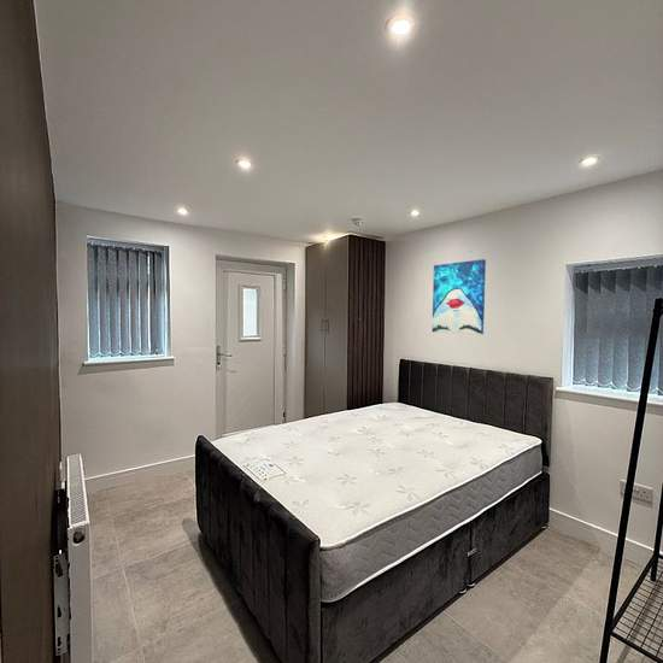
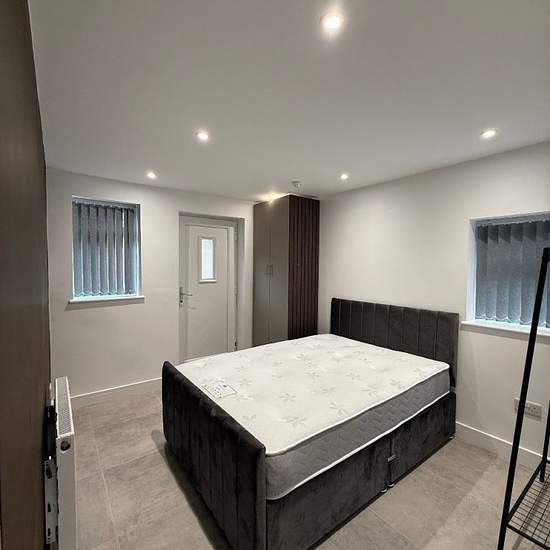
- wall art (457, 298)
